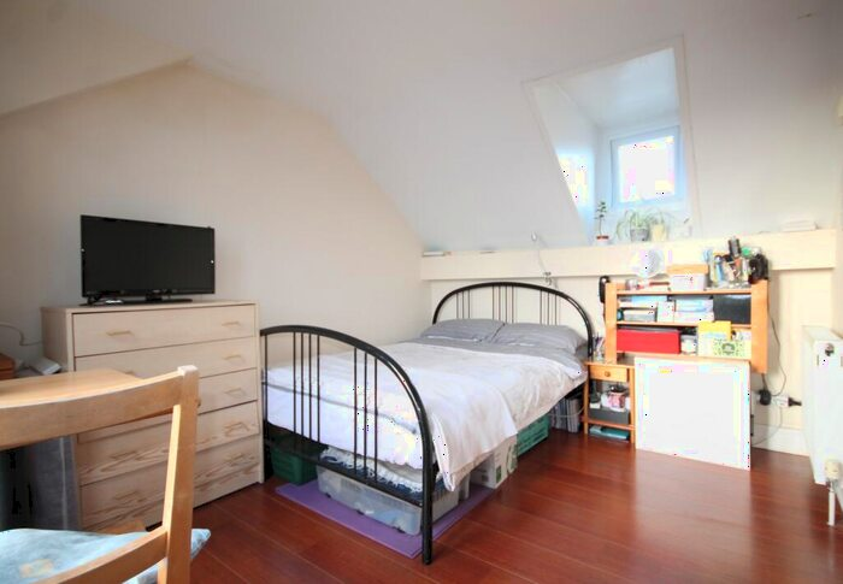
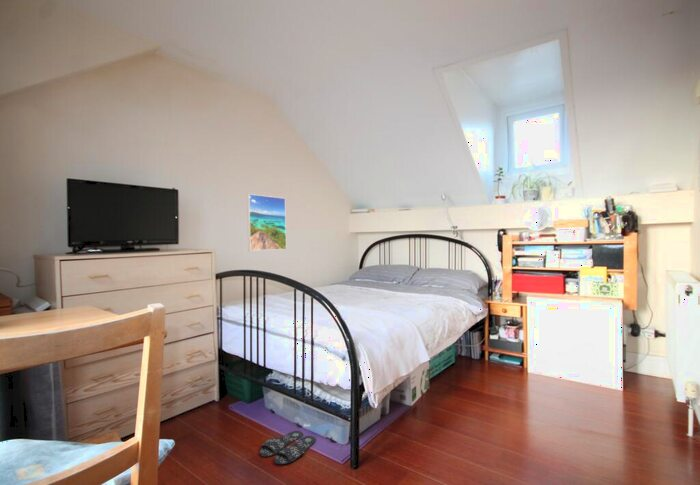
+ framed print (267, 223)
+ slippers (288, 443)
